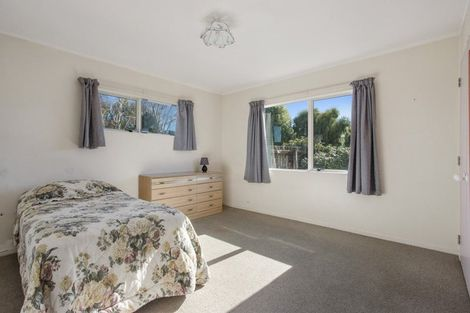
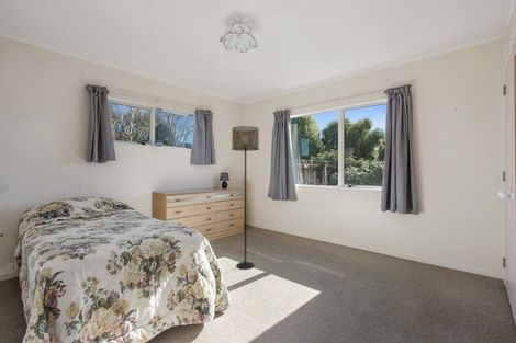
+ floor lamp (245, 196)
